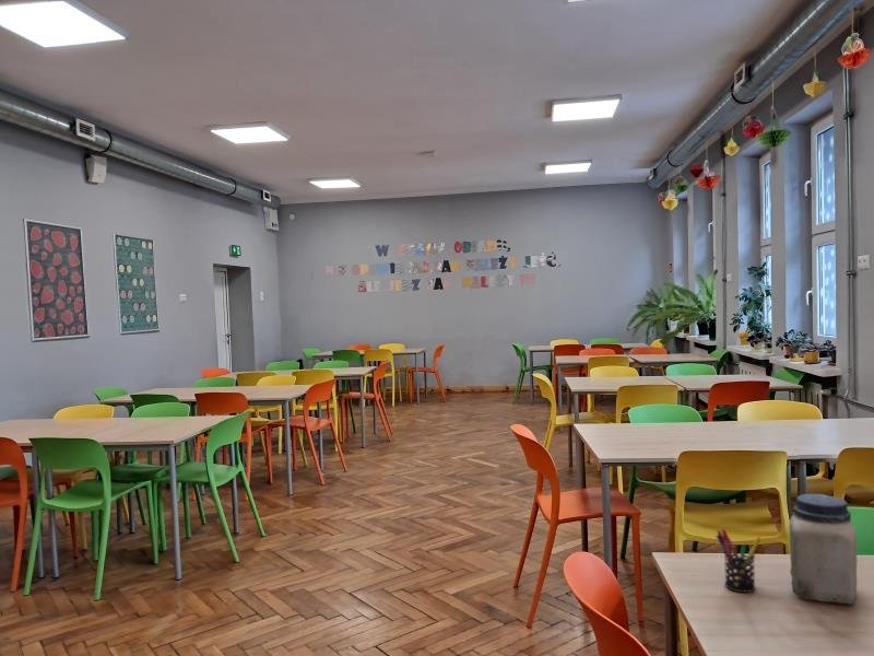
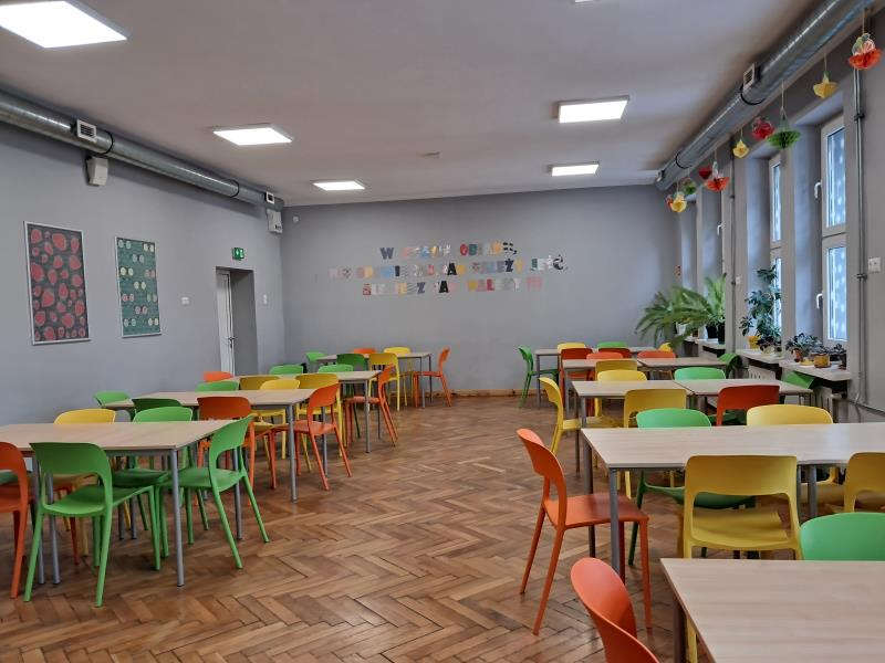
- pen holder (737, 559)
- jar (822, 546)
